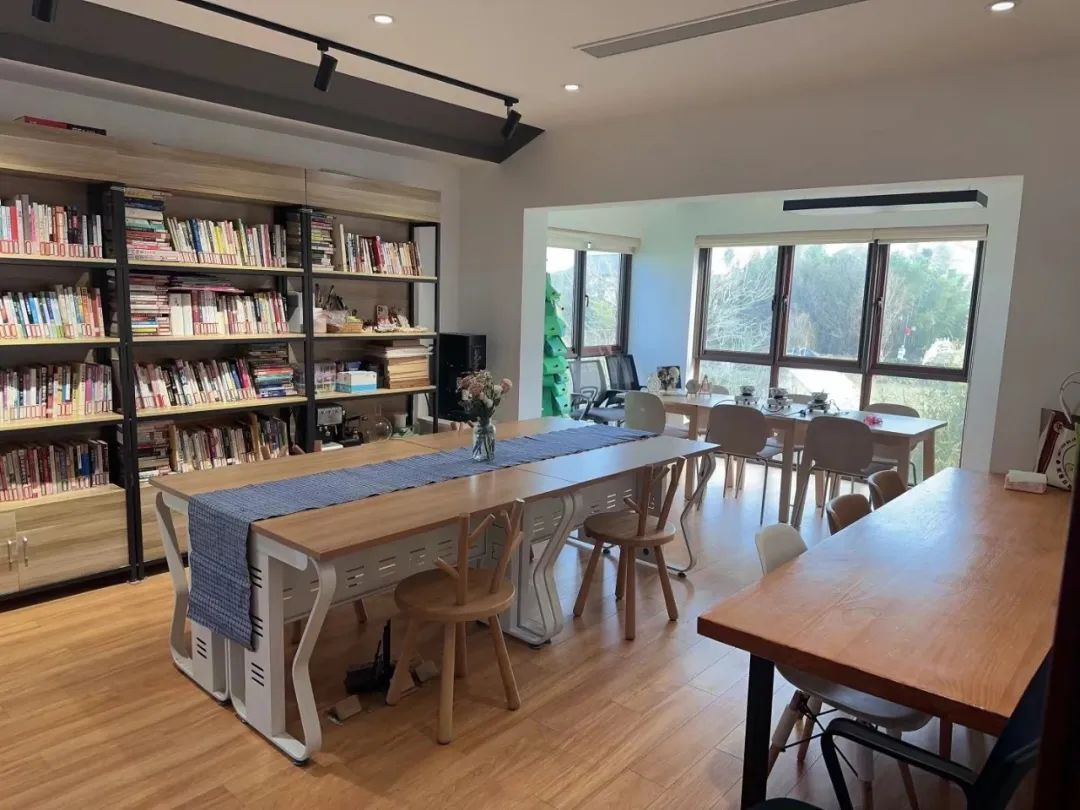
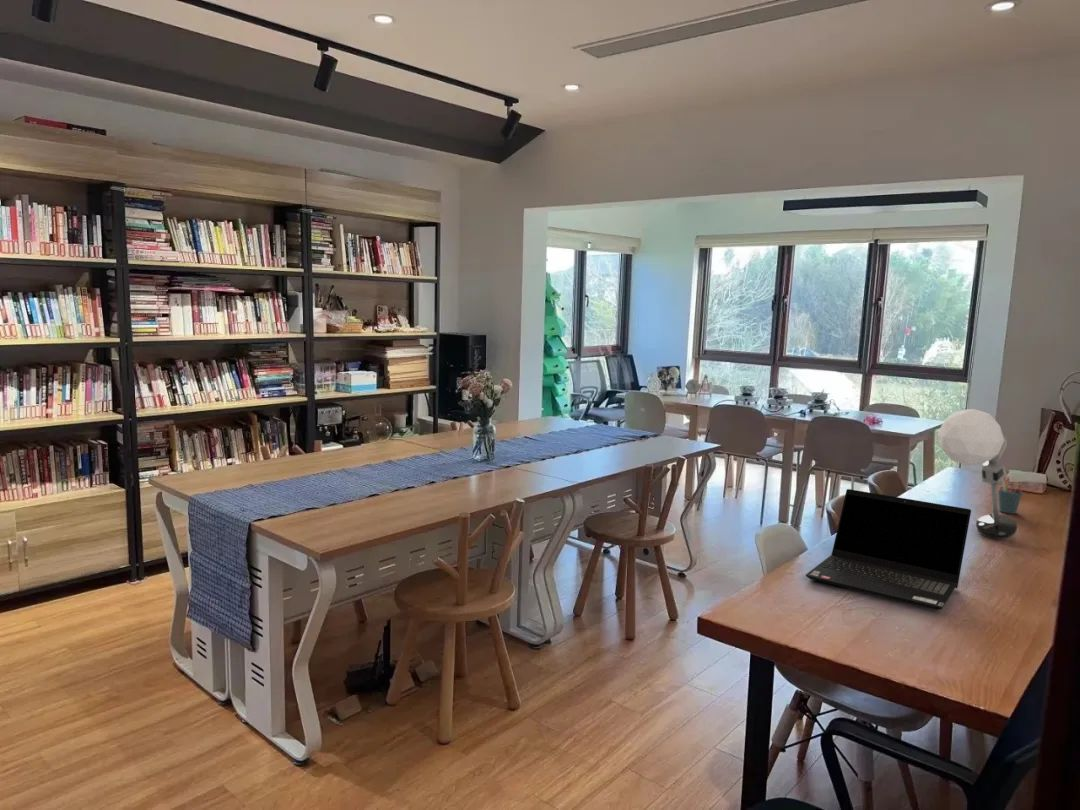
+ pen holder (1009, 495)
+ laptop computer (888, 544)
+ desk lamp (982, 475)
